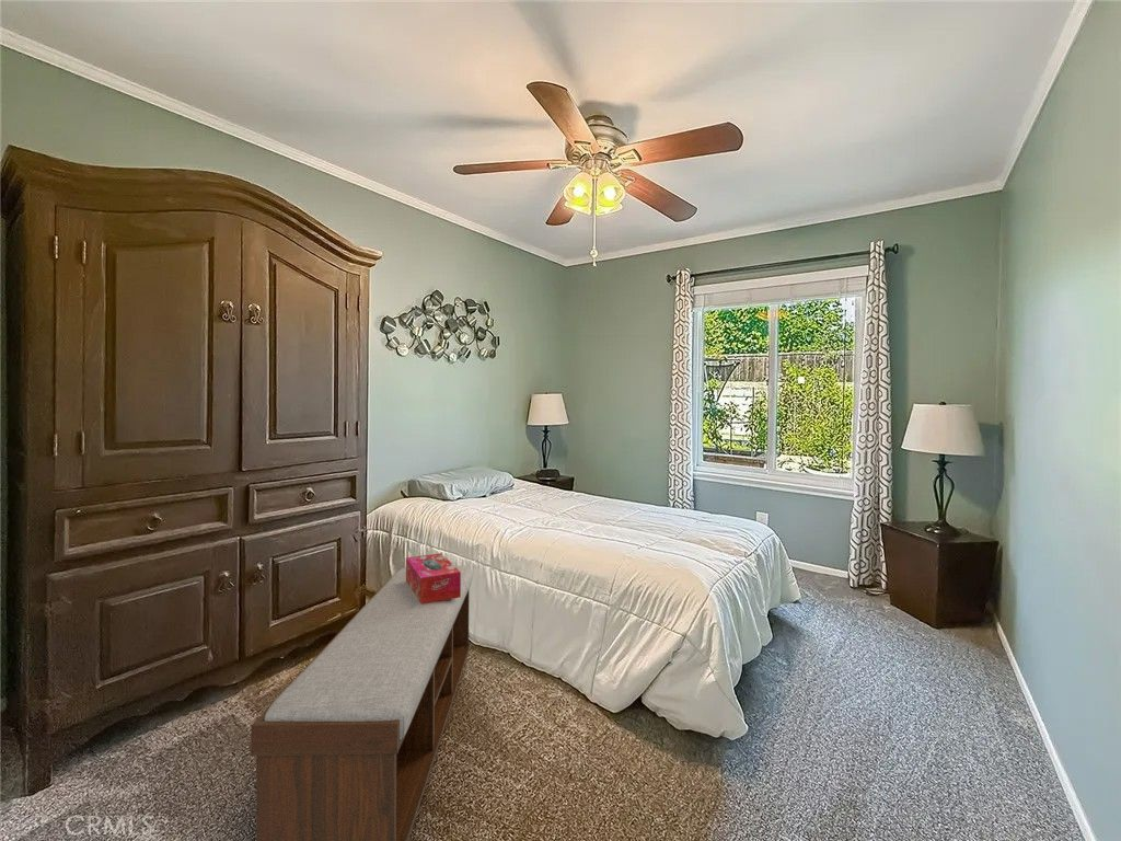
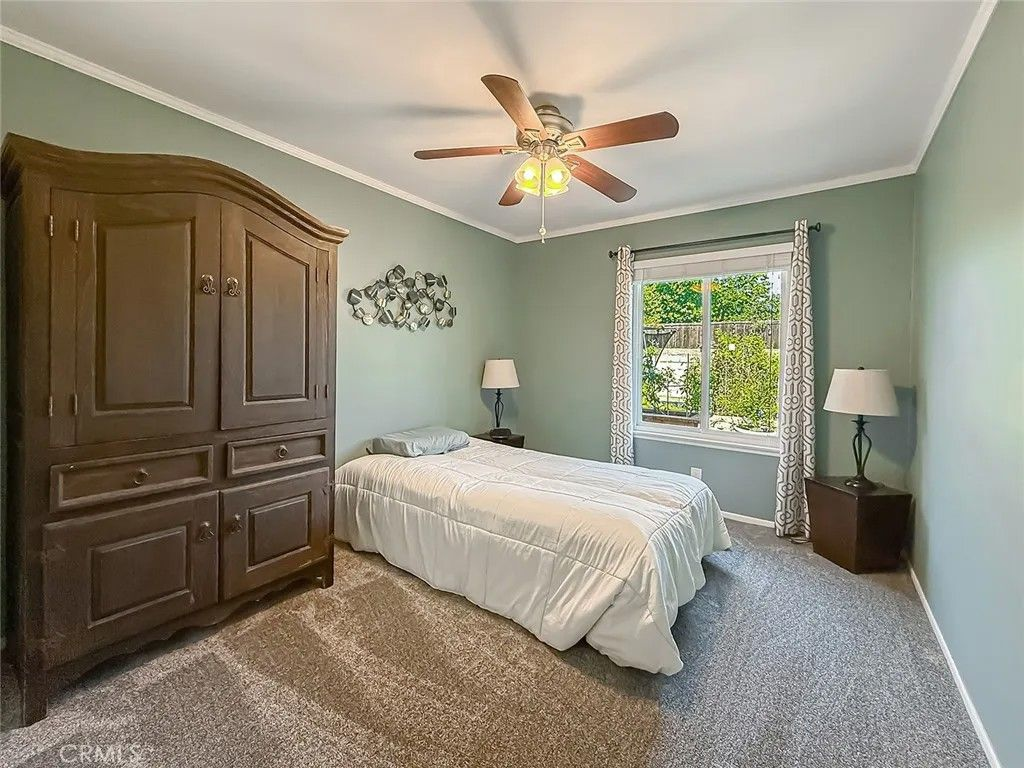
- bench (400, 675)
- tissue box (431, 576)
